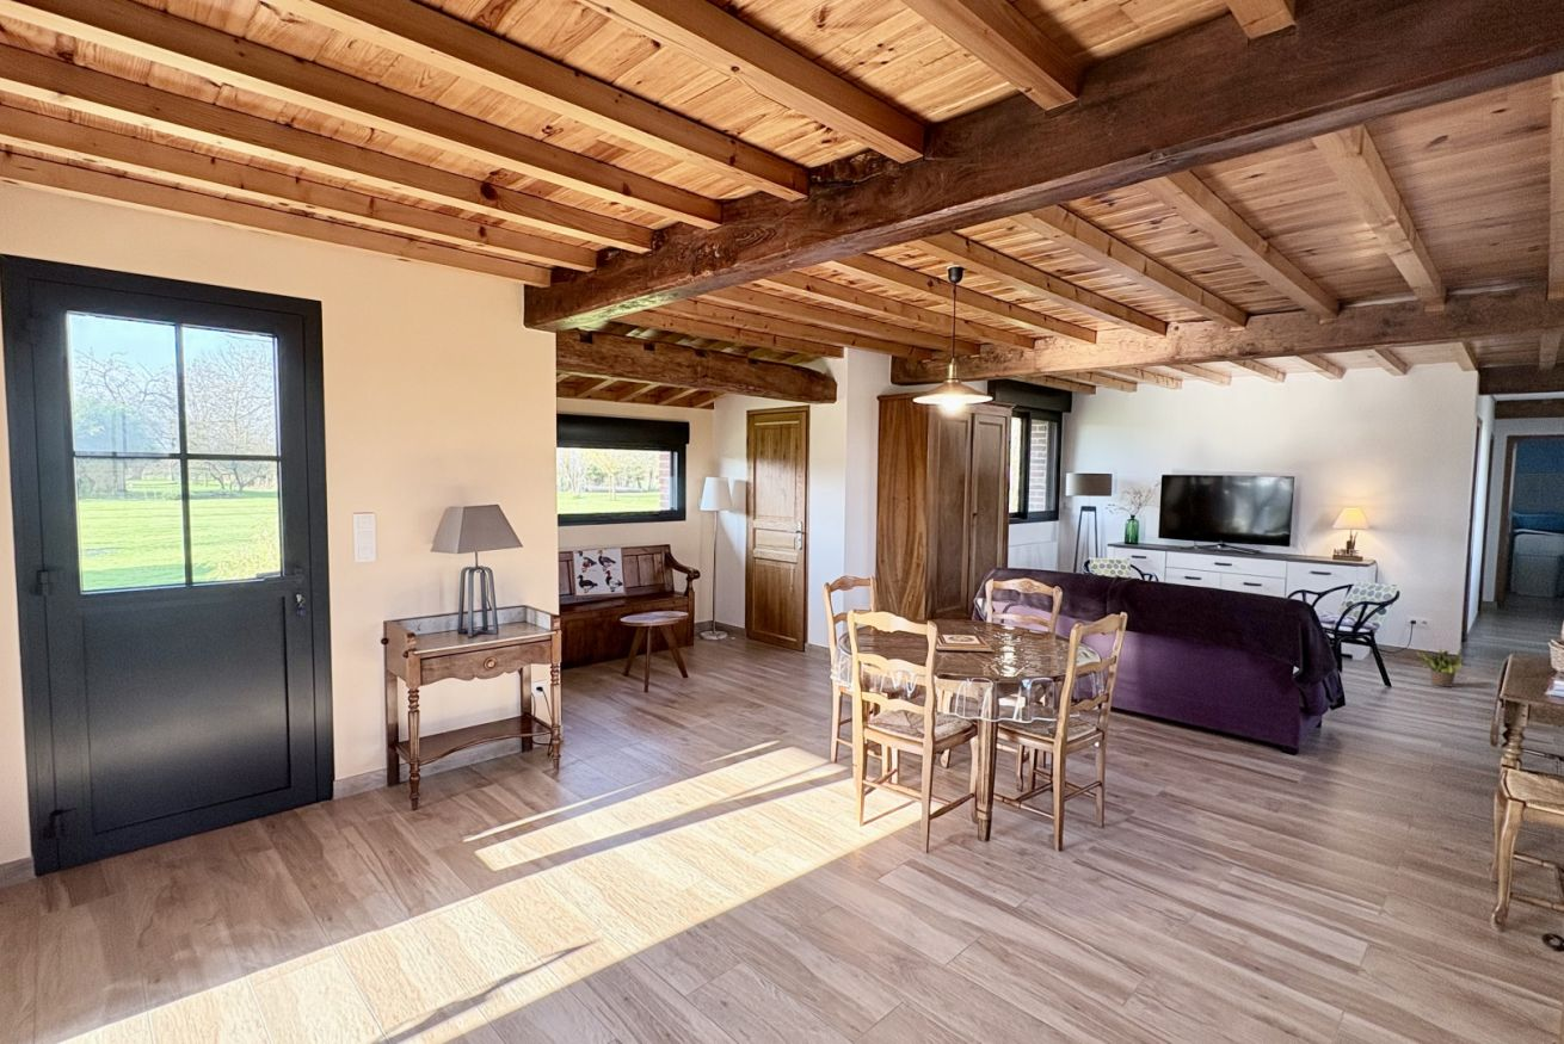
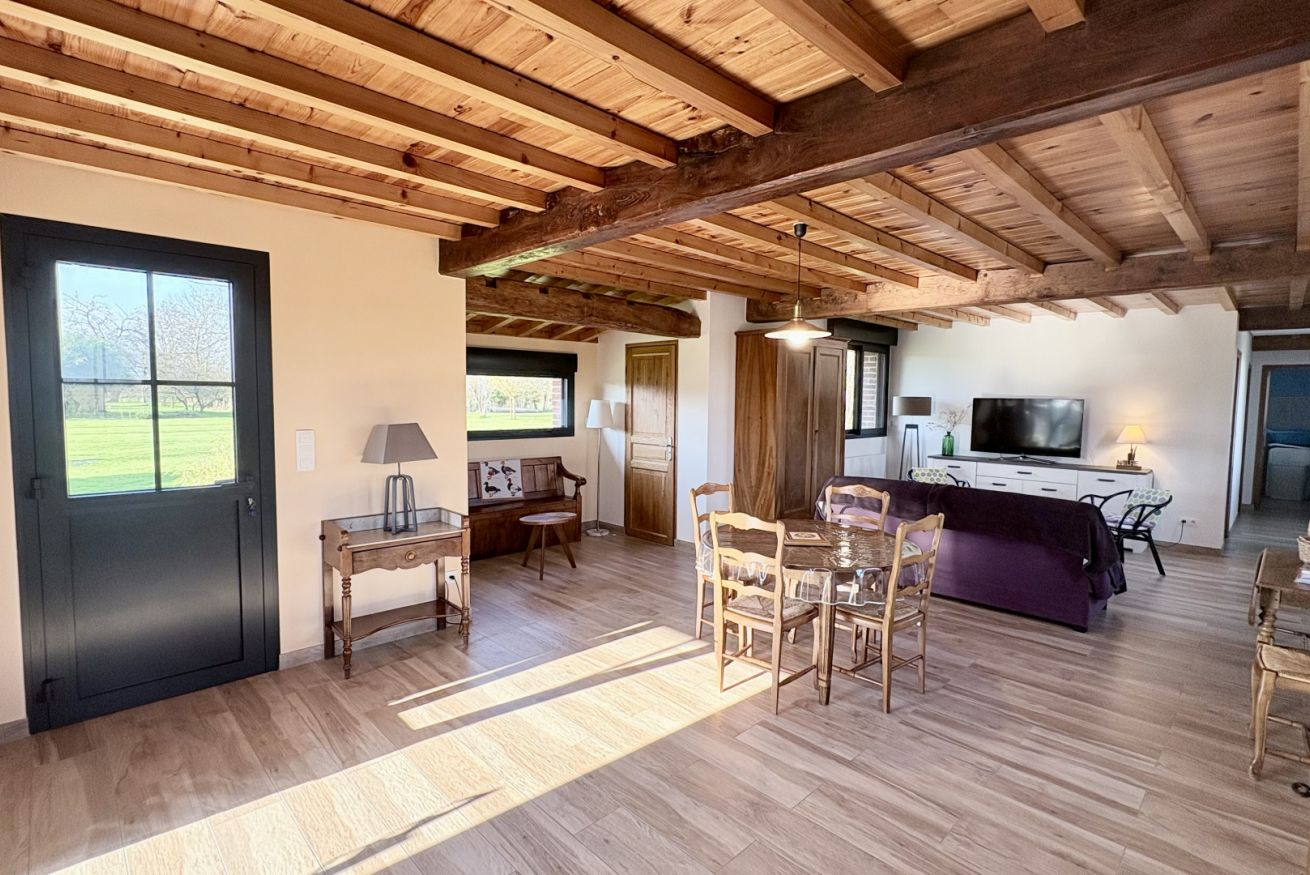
- potted plant (1437, 665)
